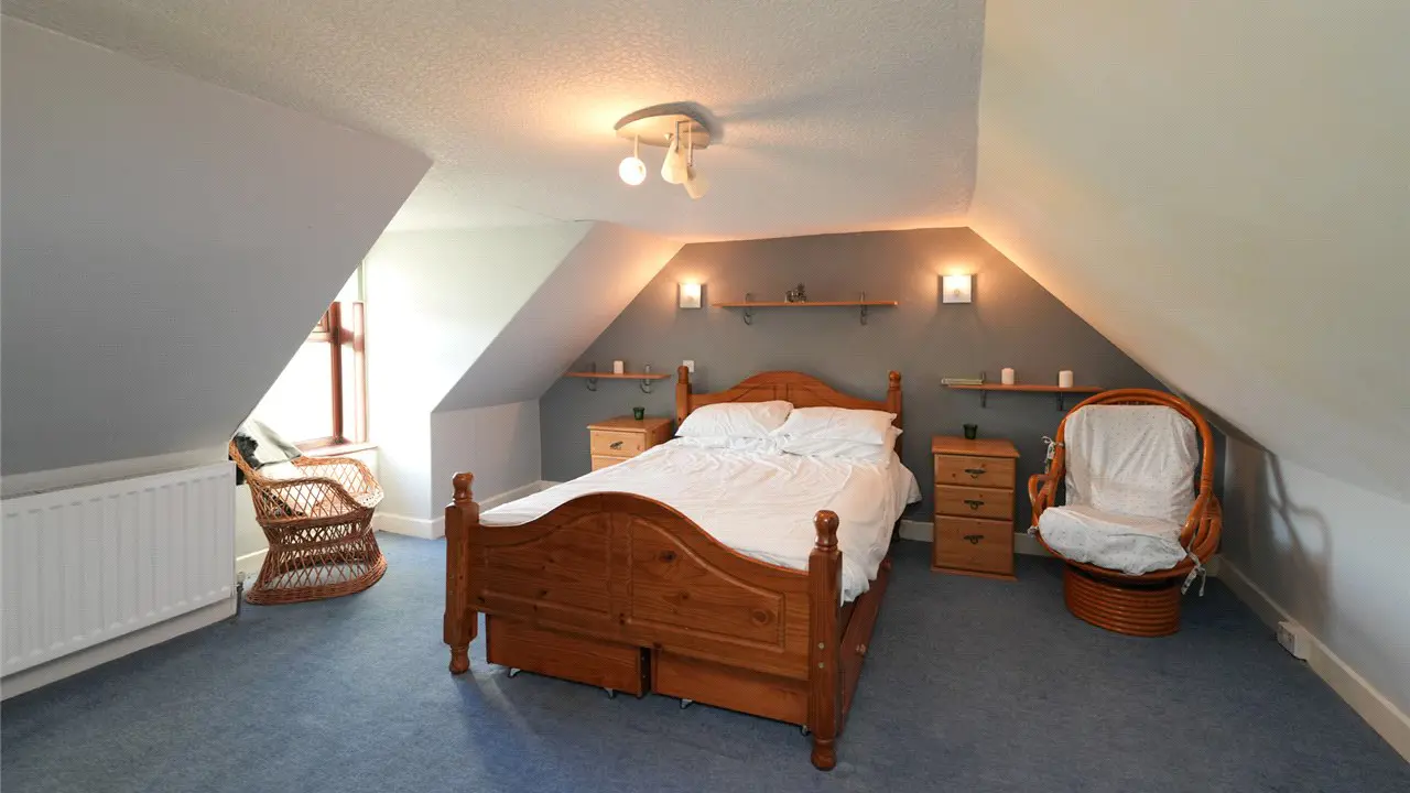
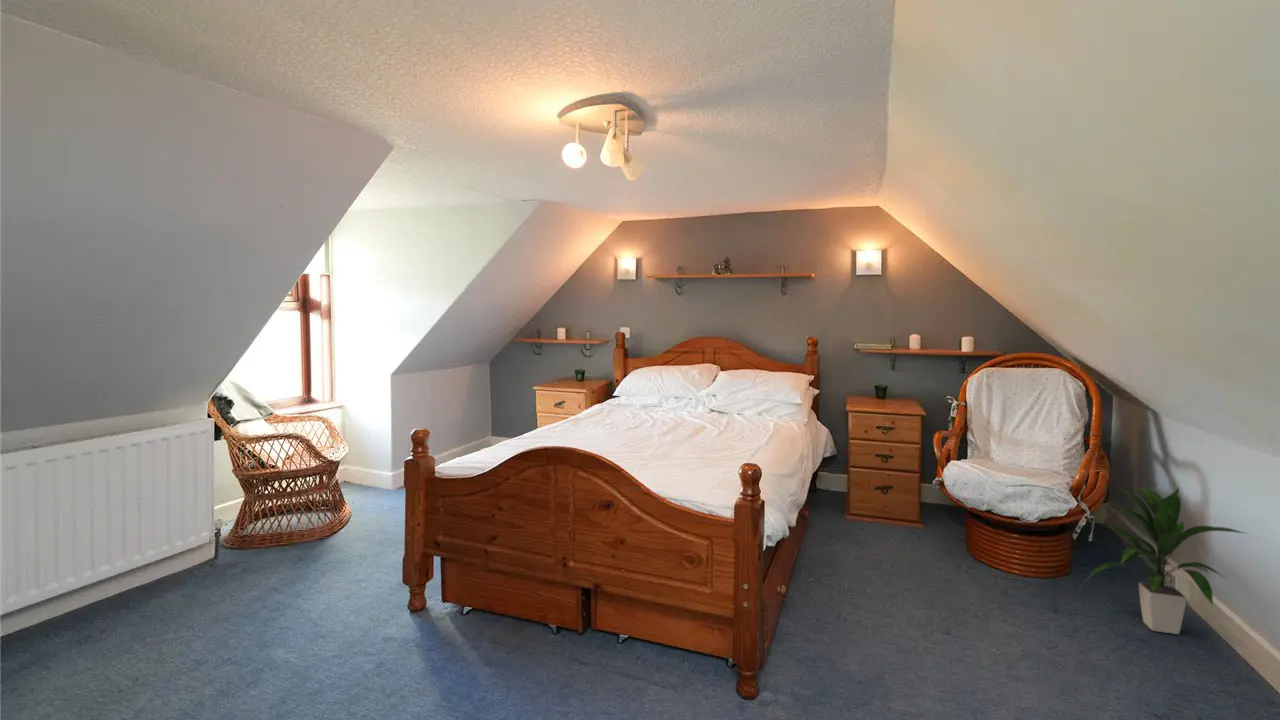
+ indoor plant (1155, 554)
